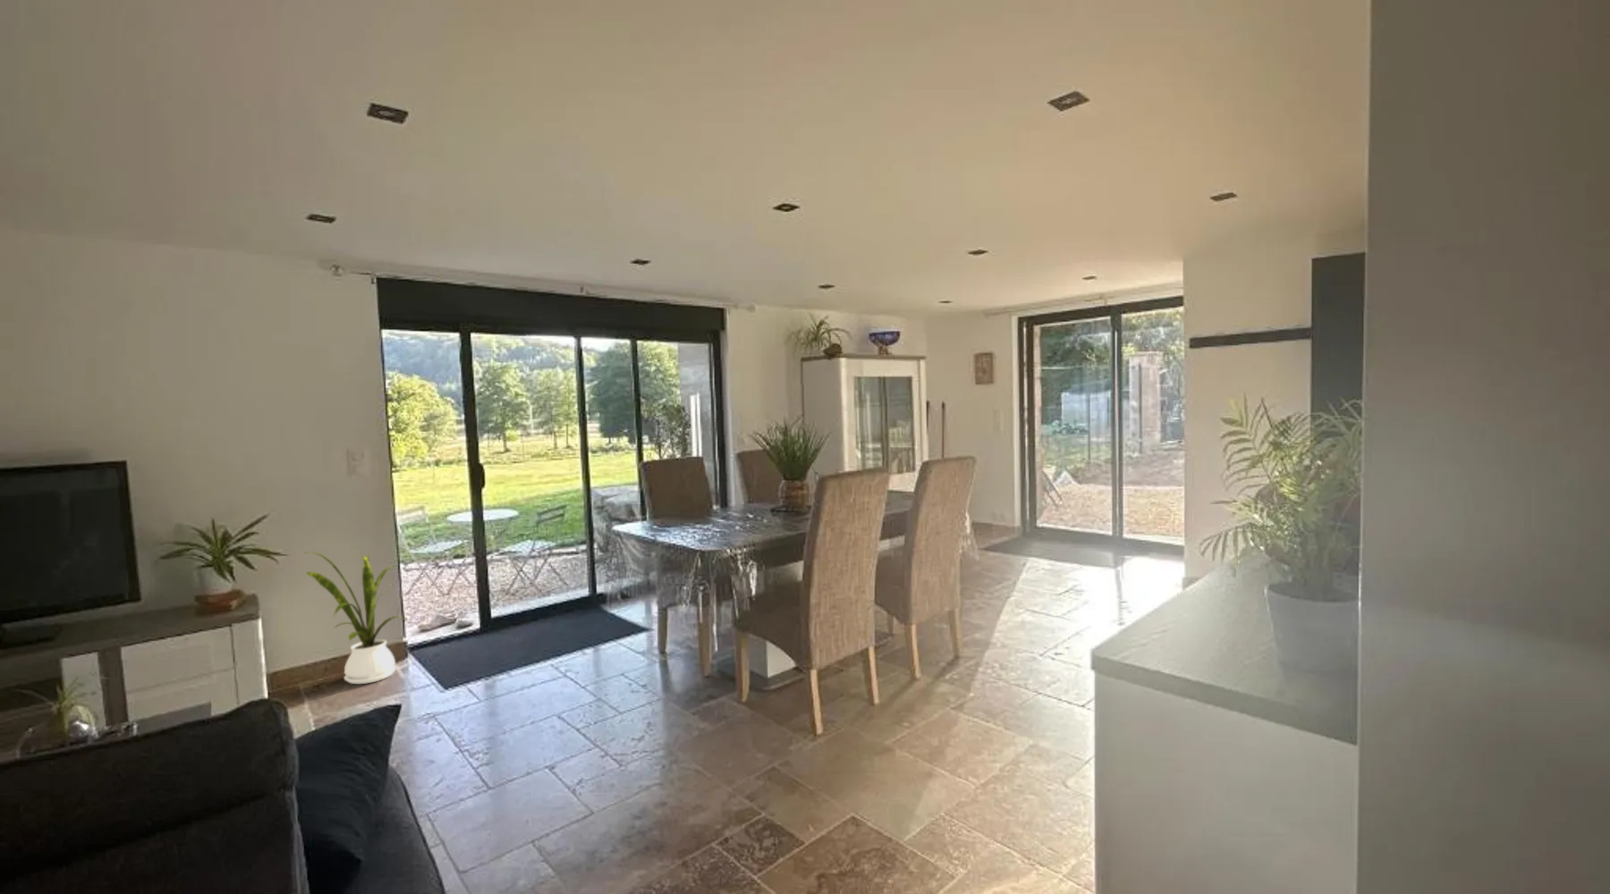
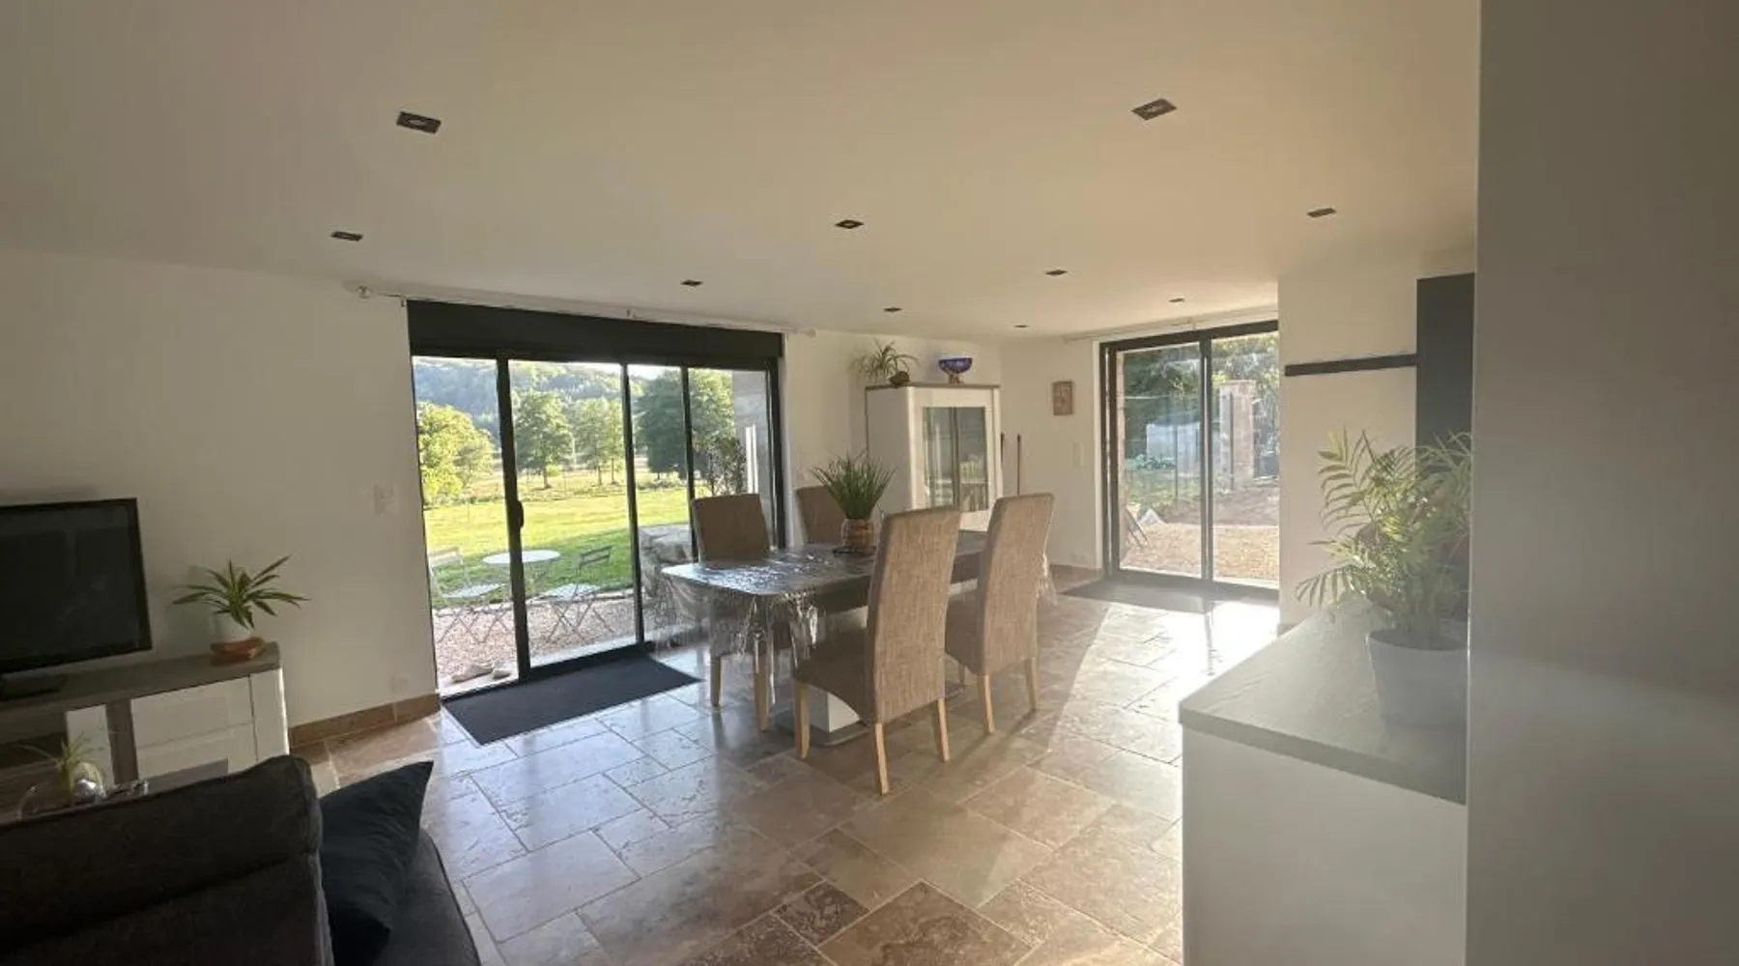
- house plant (360, 611)
